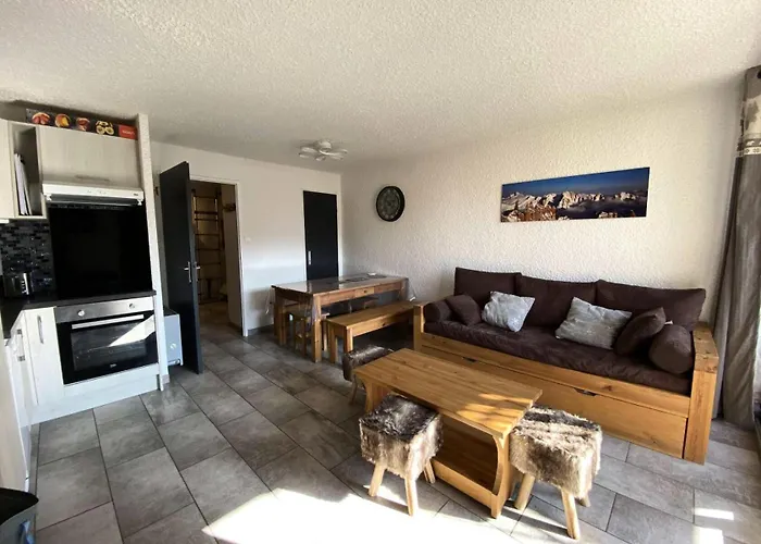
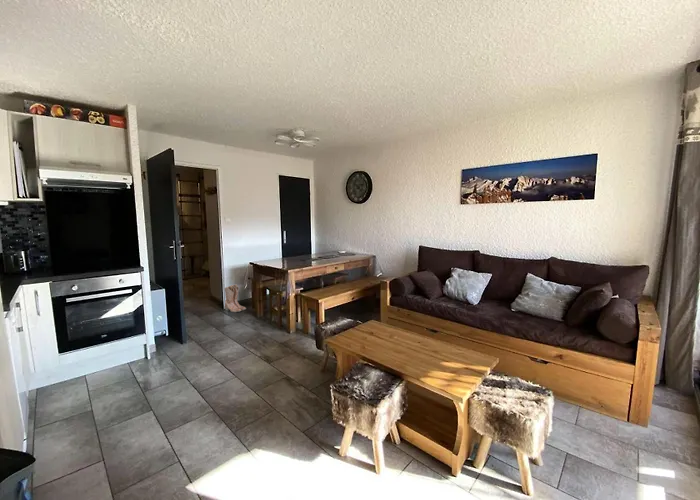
+ boots (235, 297)
